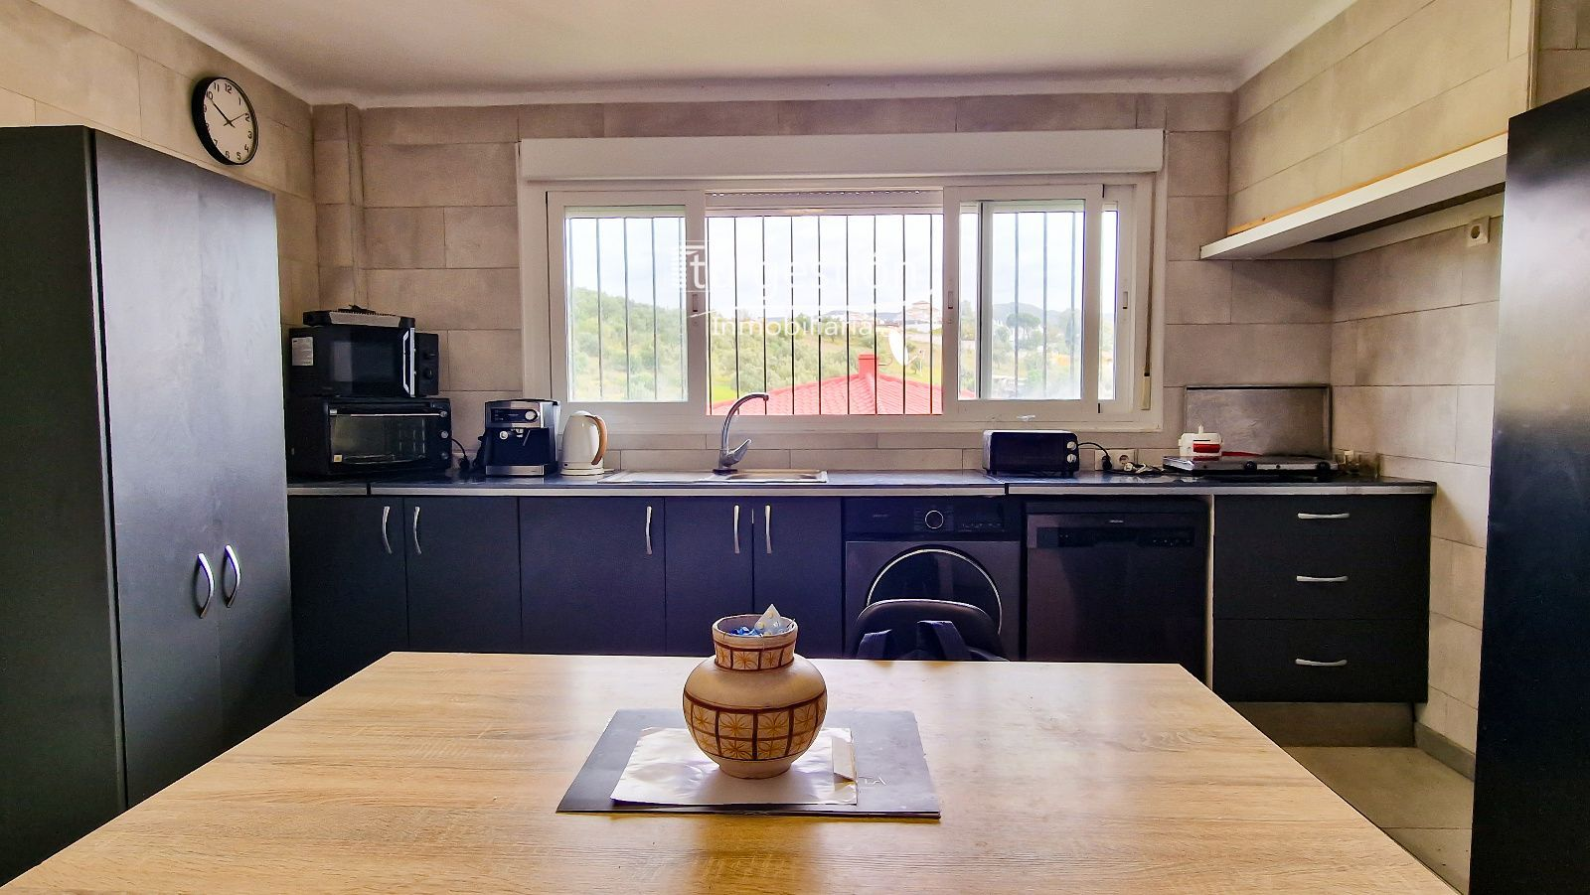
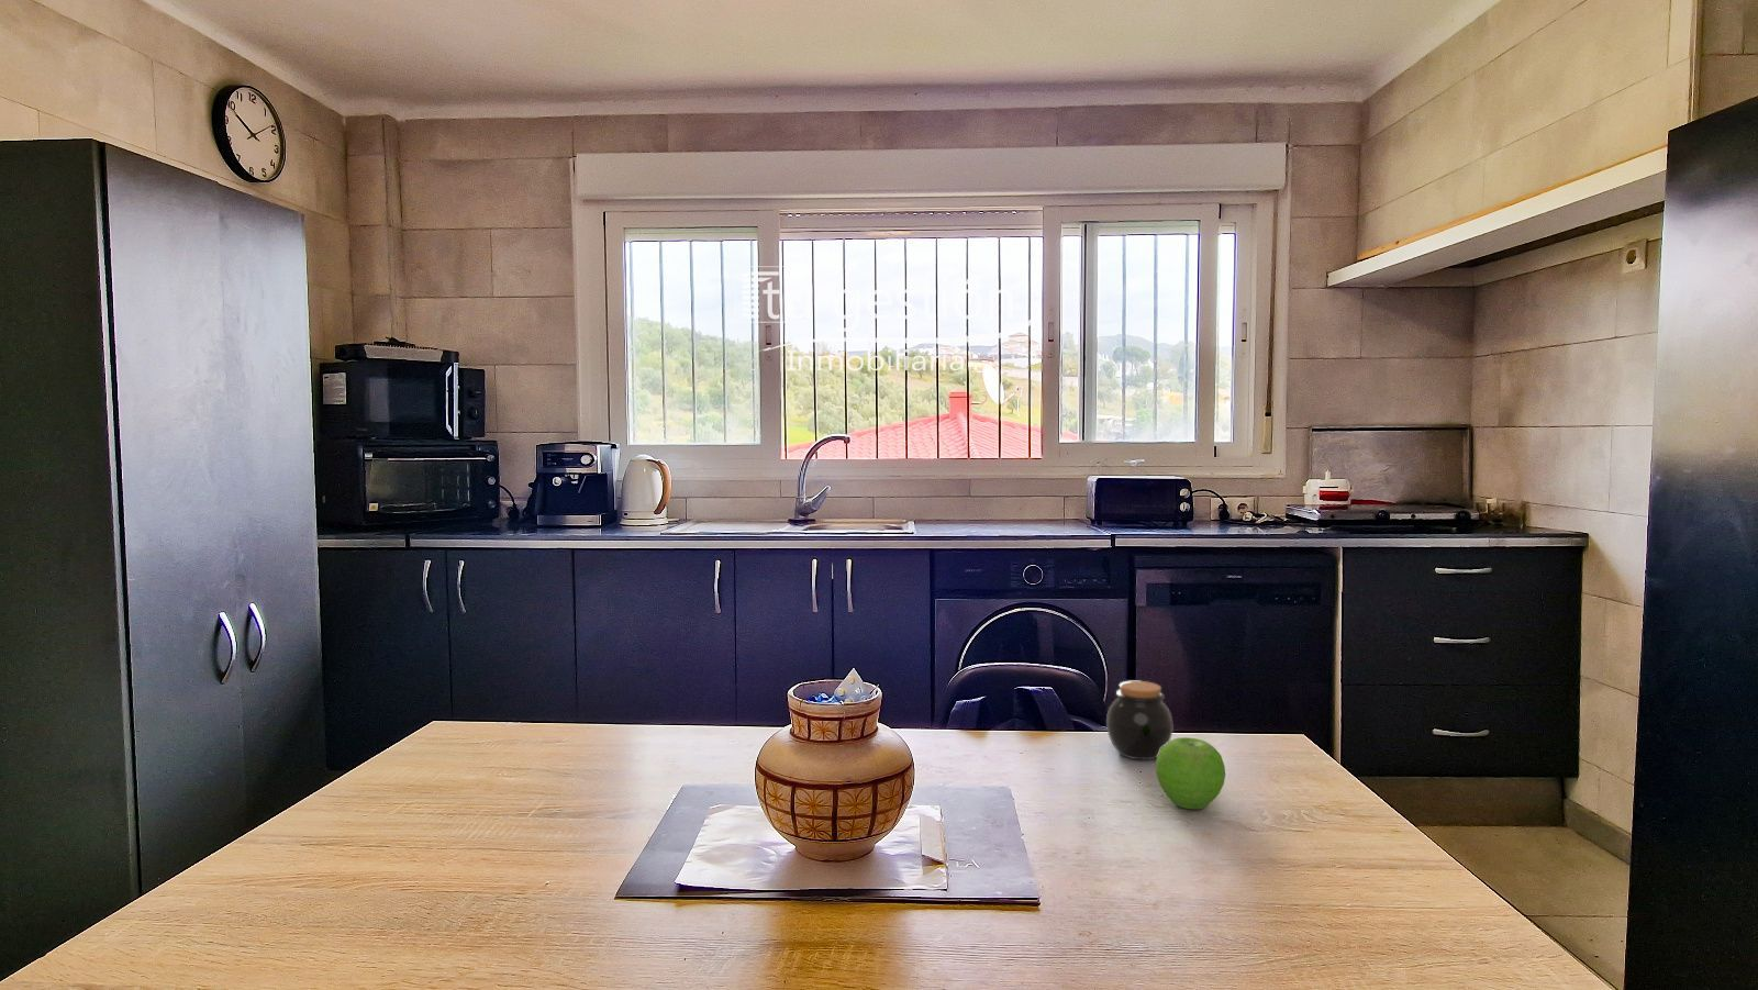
+ jar (1140, 718)
+ fruit (1191, 773)
